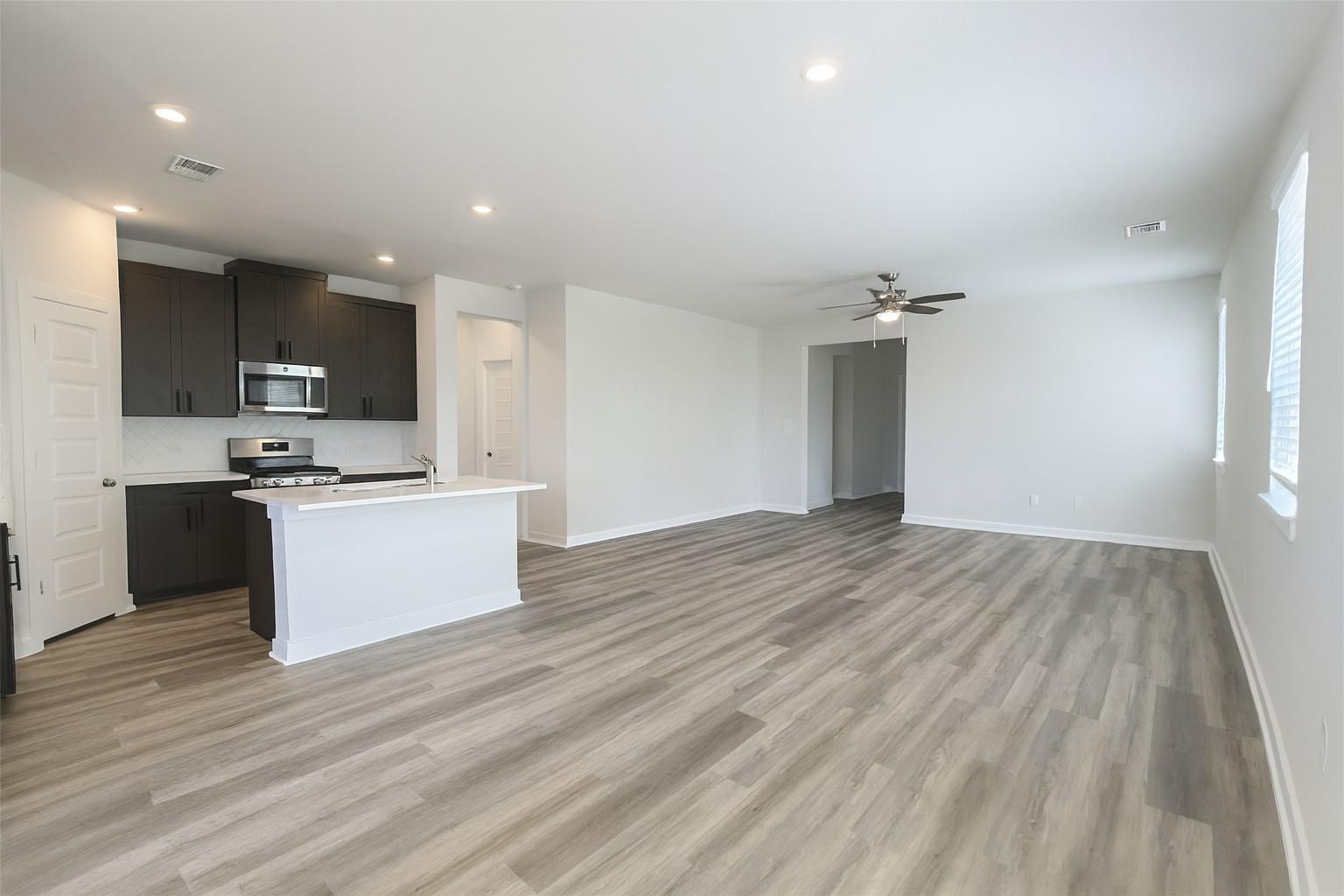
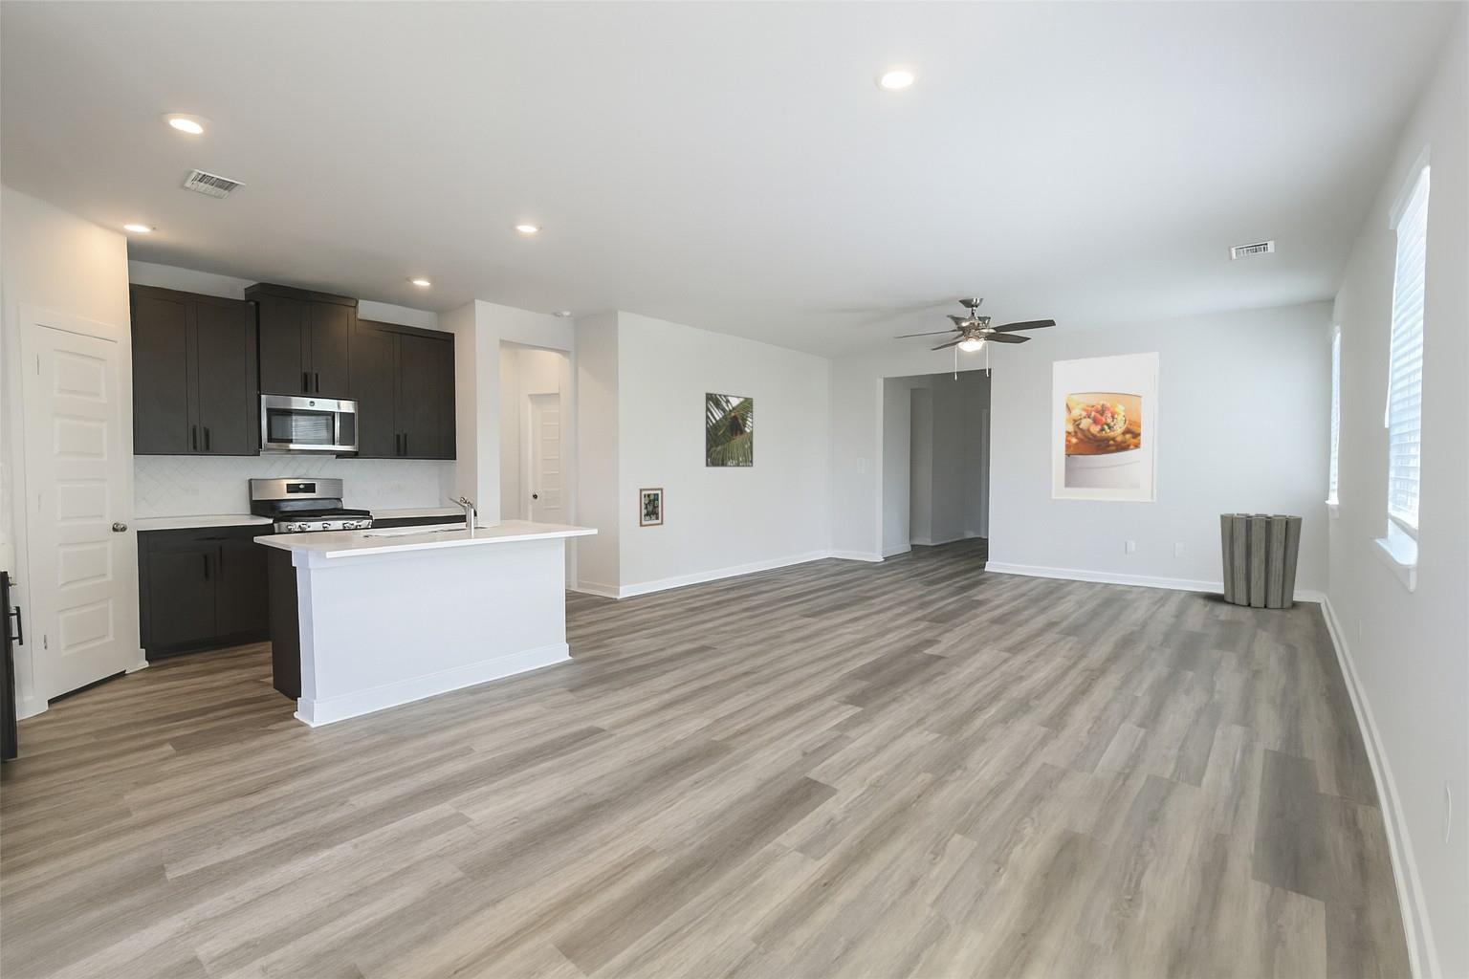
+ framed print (1102, 429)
+ wall art (651, 507)
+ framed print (730, 432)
+ trash can (1259, 558)
